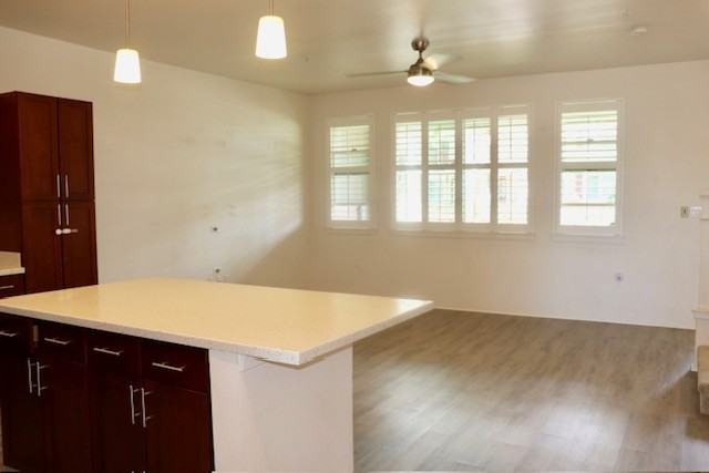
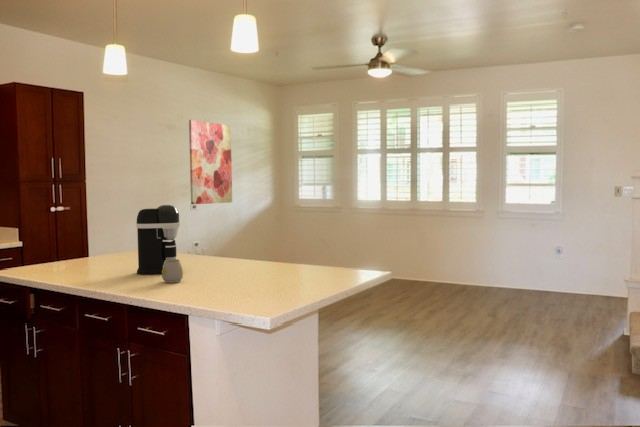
+ wall art (211, 163)
+ coffee maker (158, 238)
+ mug (172, 270)
